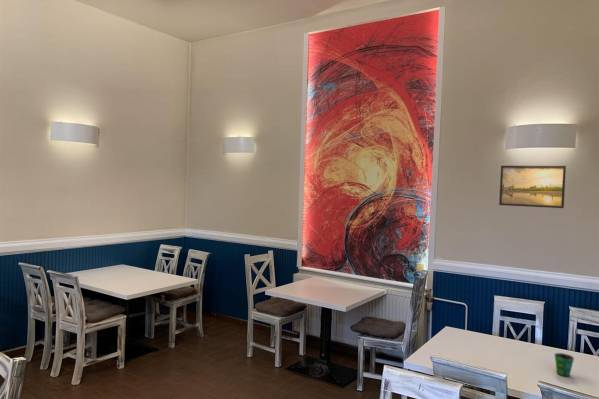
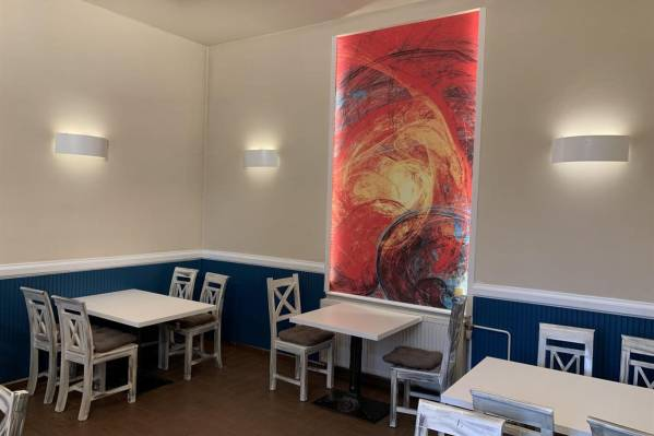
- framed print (531, 186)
- cup (564, 364)
